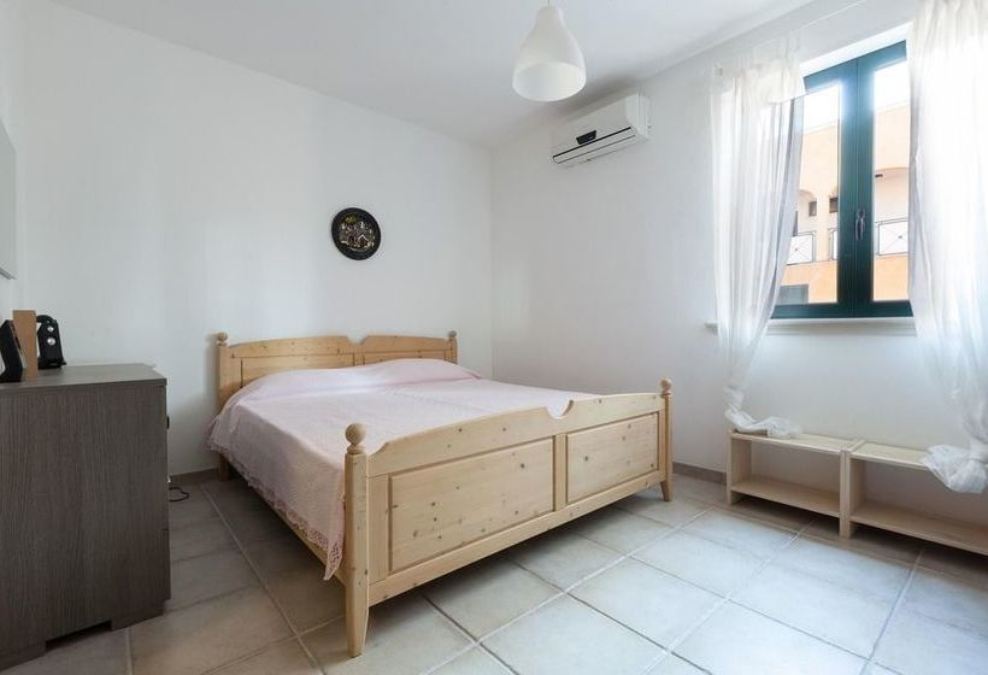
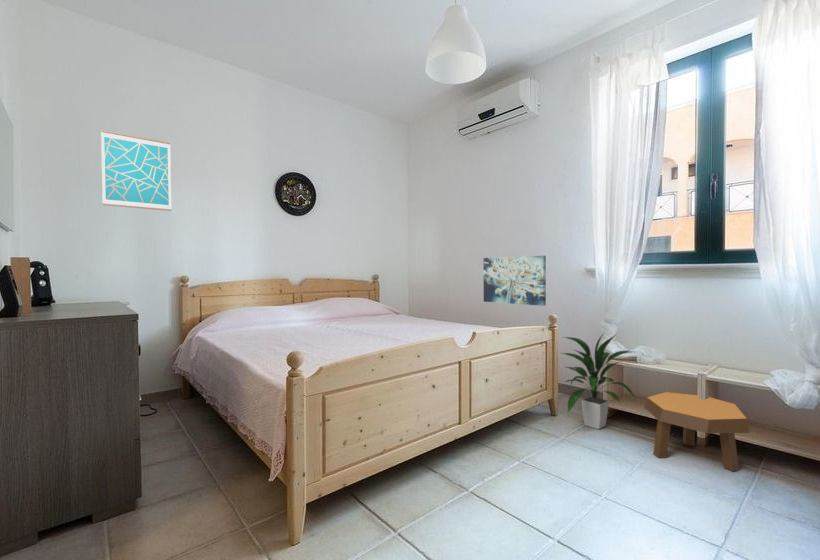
+ footstool (695, 429)
+ wall art (512, 280)
+ wall art (137, 172)
+ indoor plant (591, 378)
